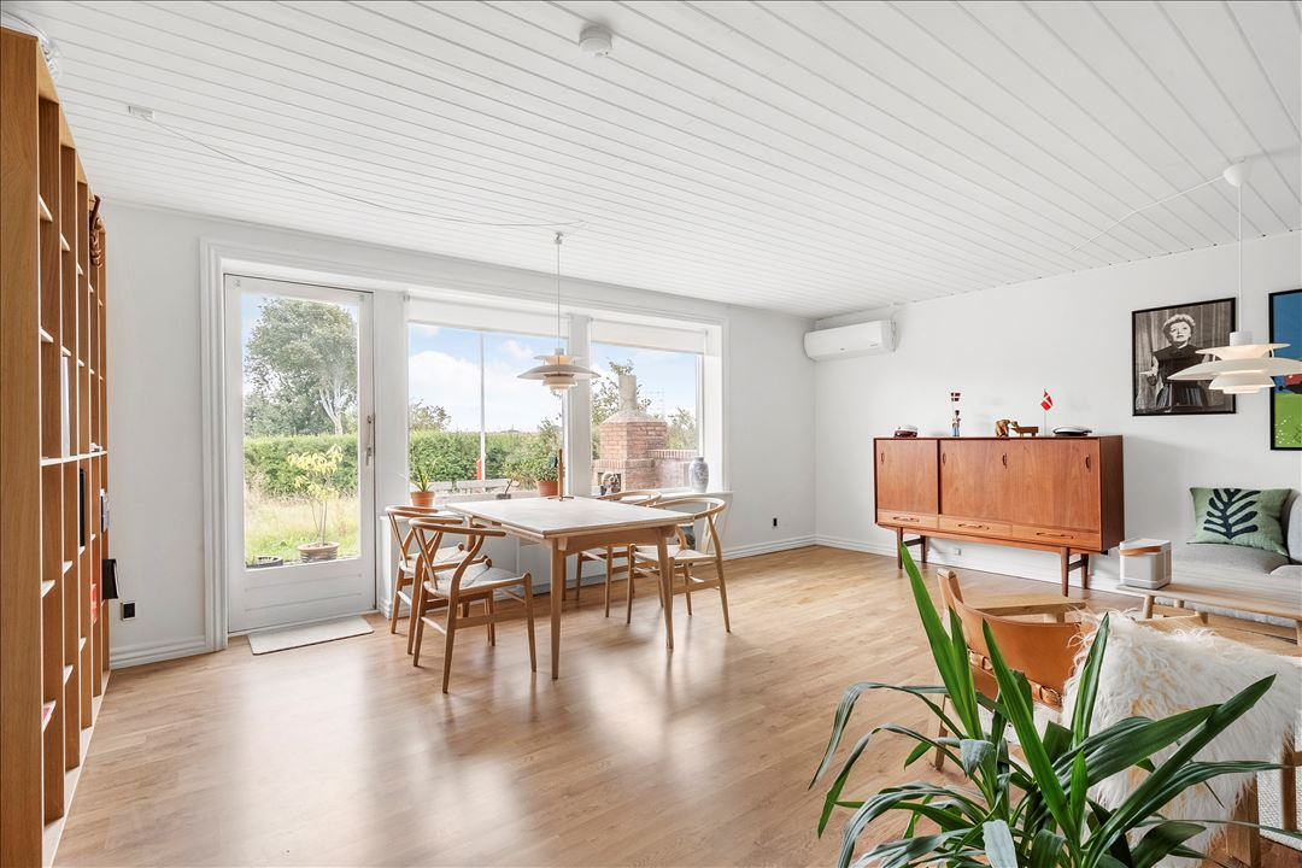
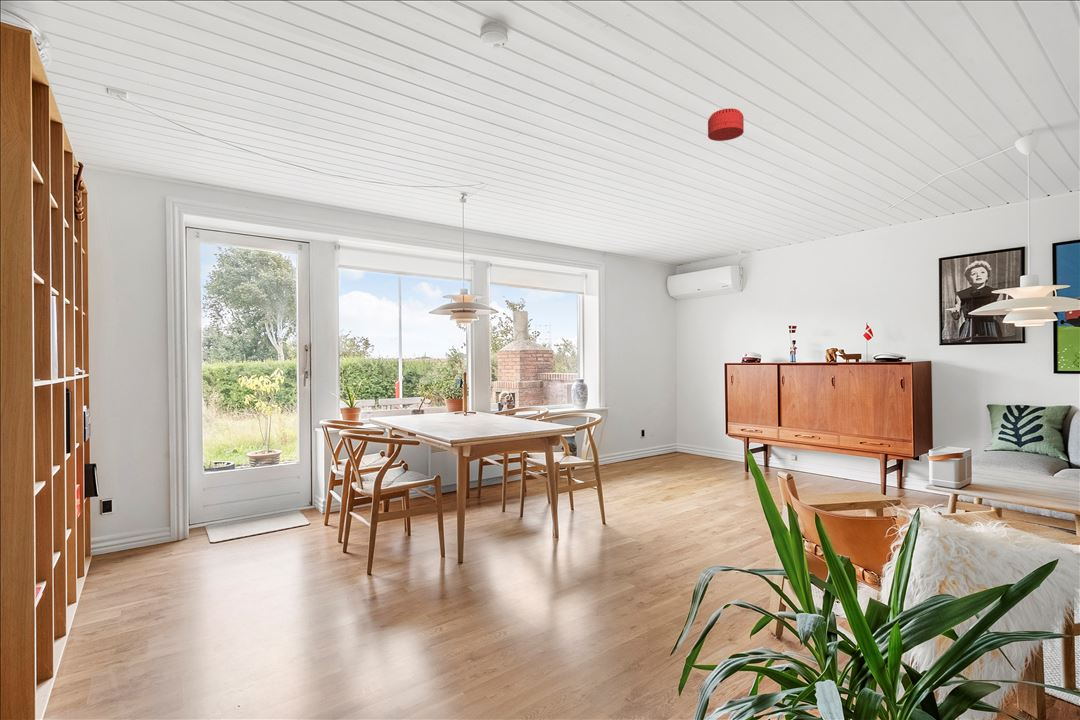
+ smoke detector (725, 124)
